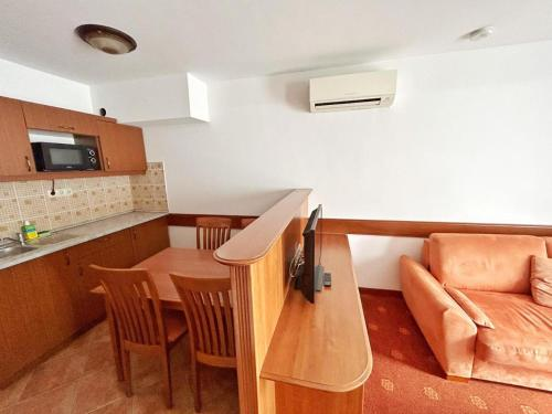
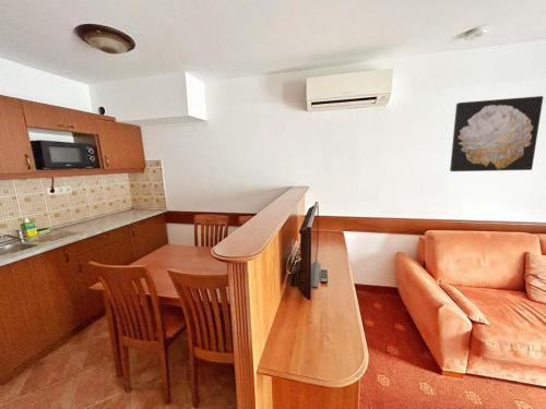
+ wall art (492, 135)
